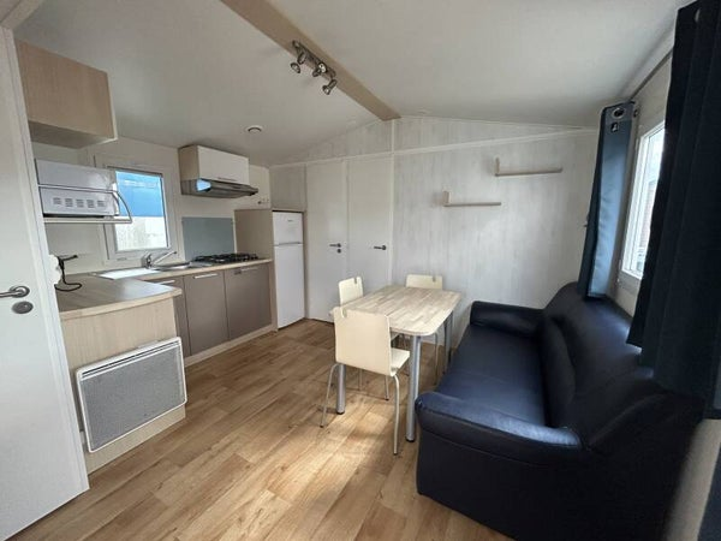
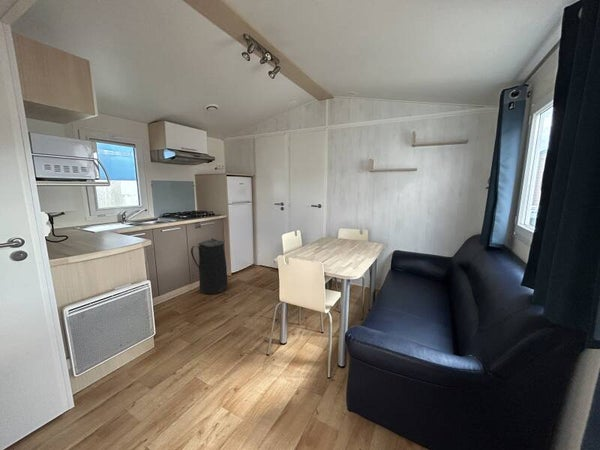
+ trash can (210, 264)
